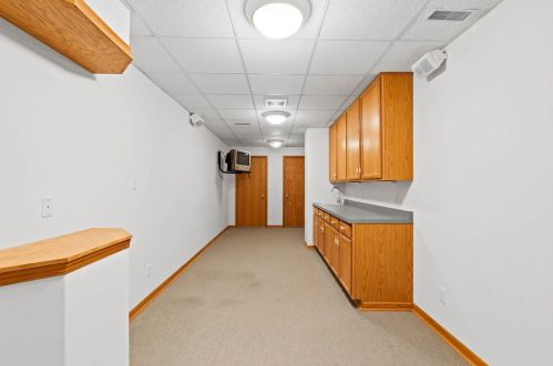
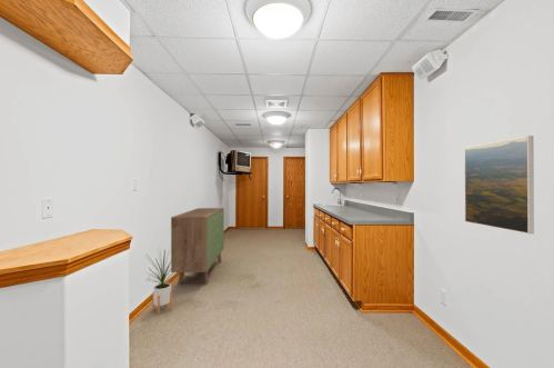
+ sideboard (202, 241)
+ house plant (161, 278)
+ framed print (494, 185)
